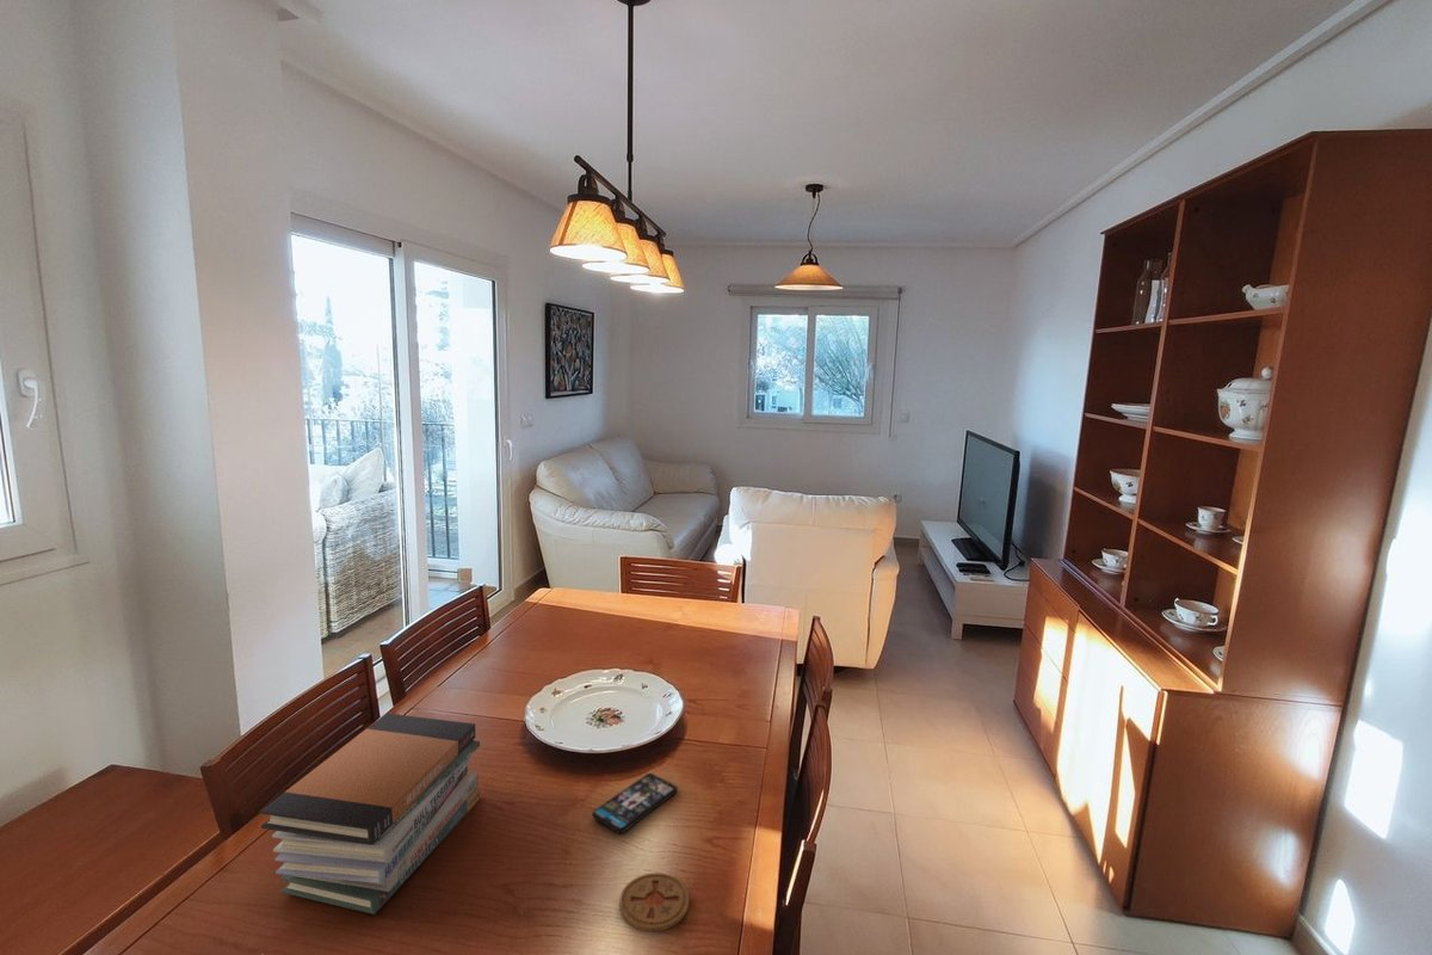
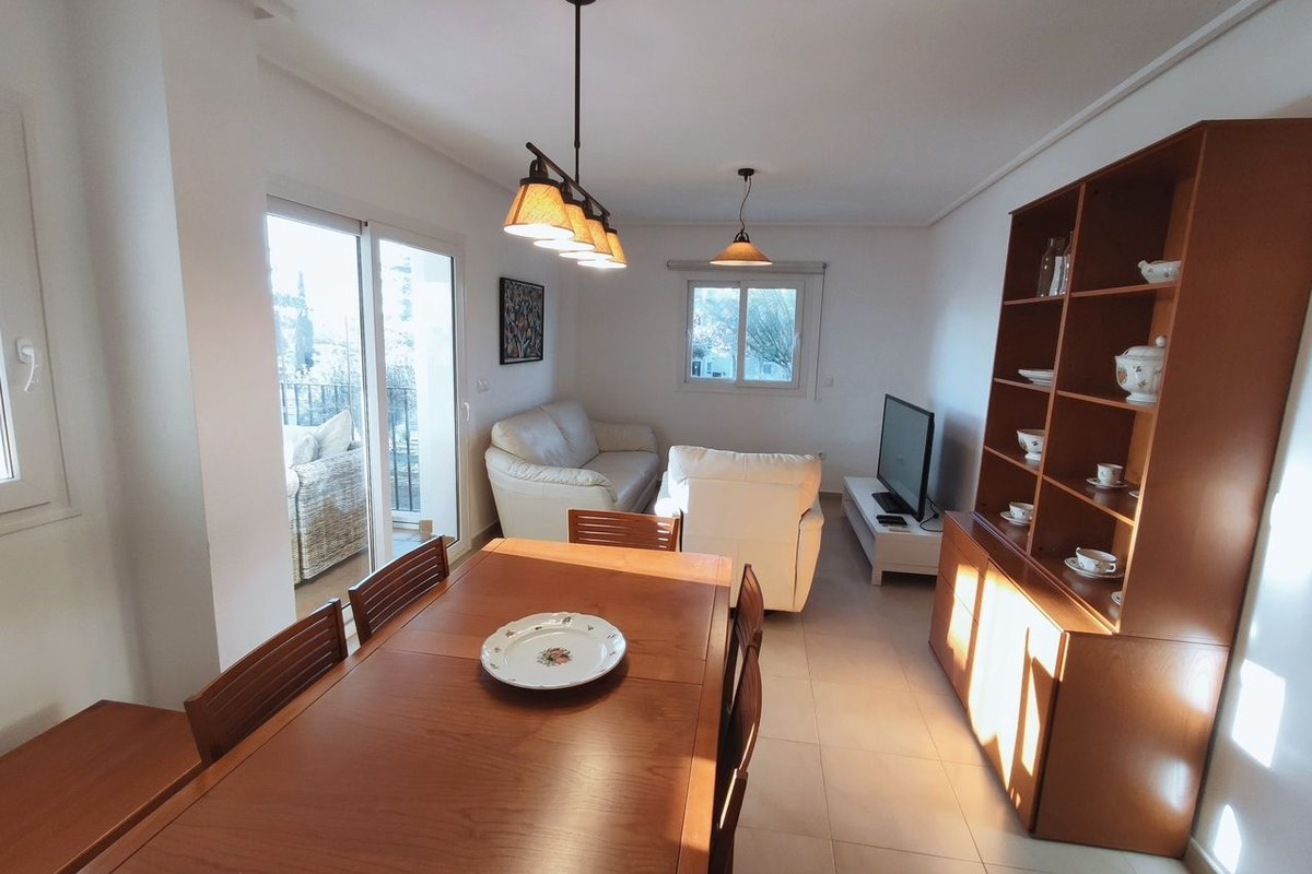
- smartphone (635, 801)
- book stack (383, 803)
- coaster (654, 900)
